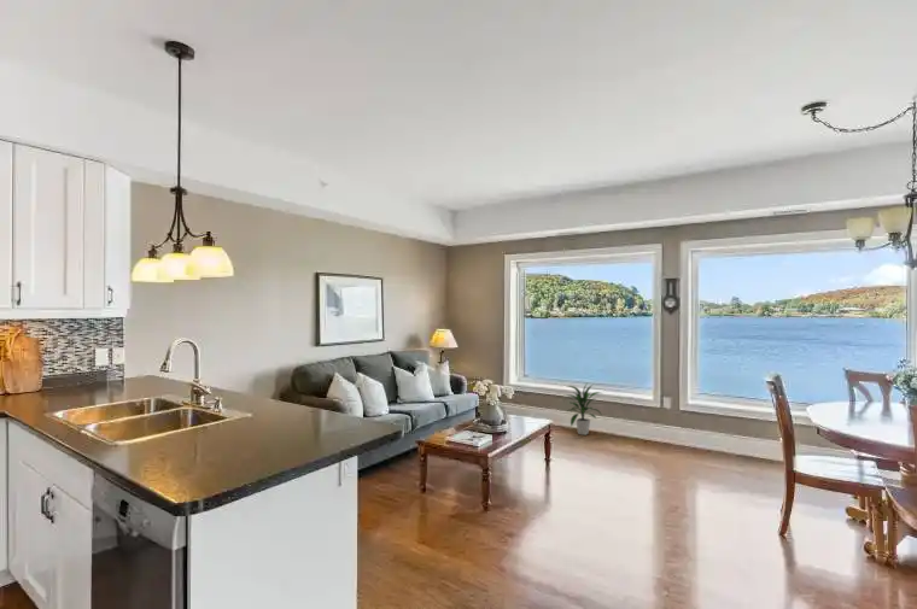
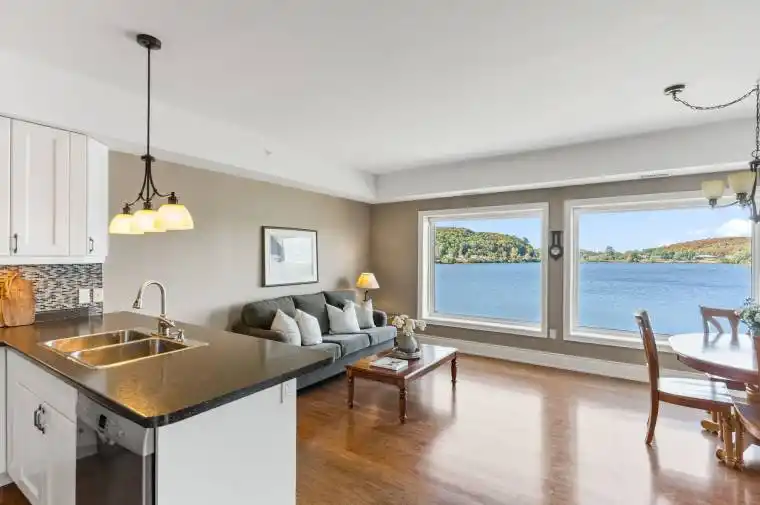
- indoor plant (580, 408)
